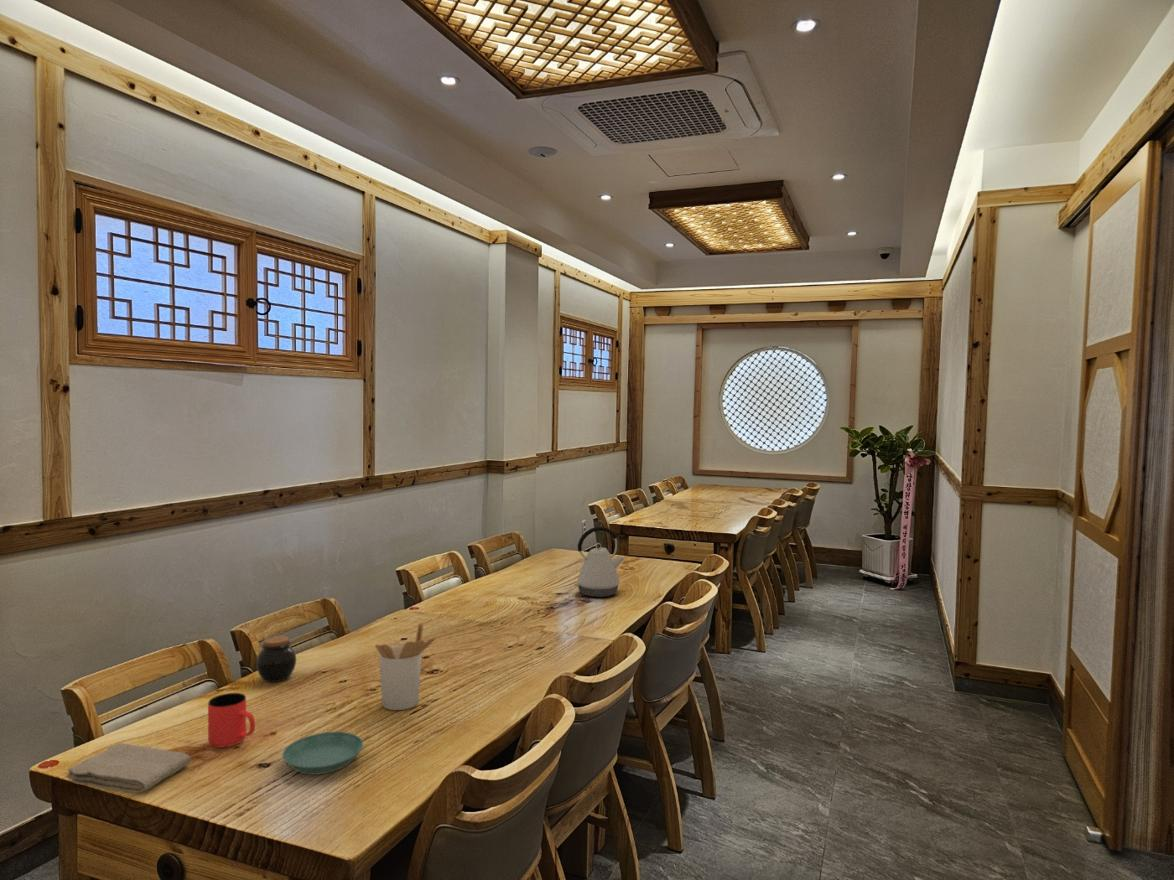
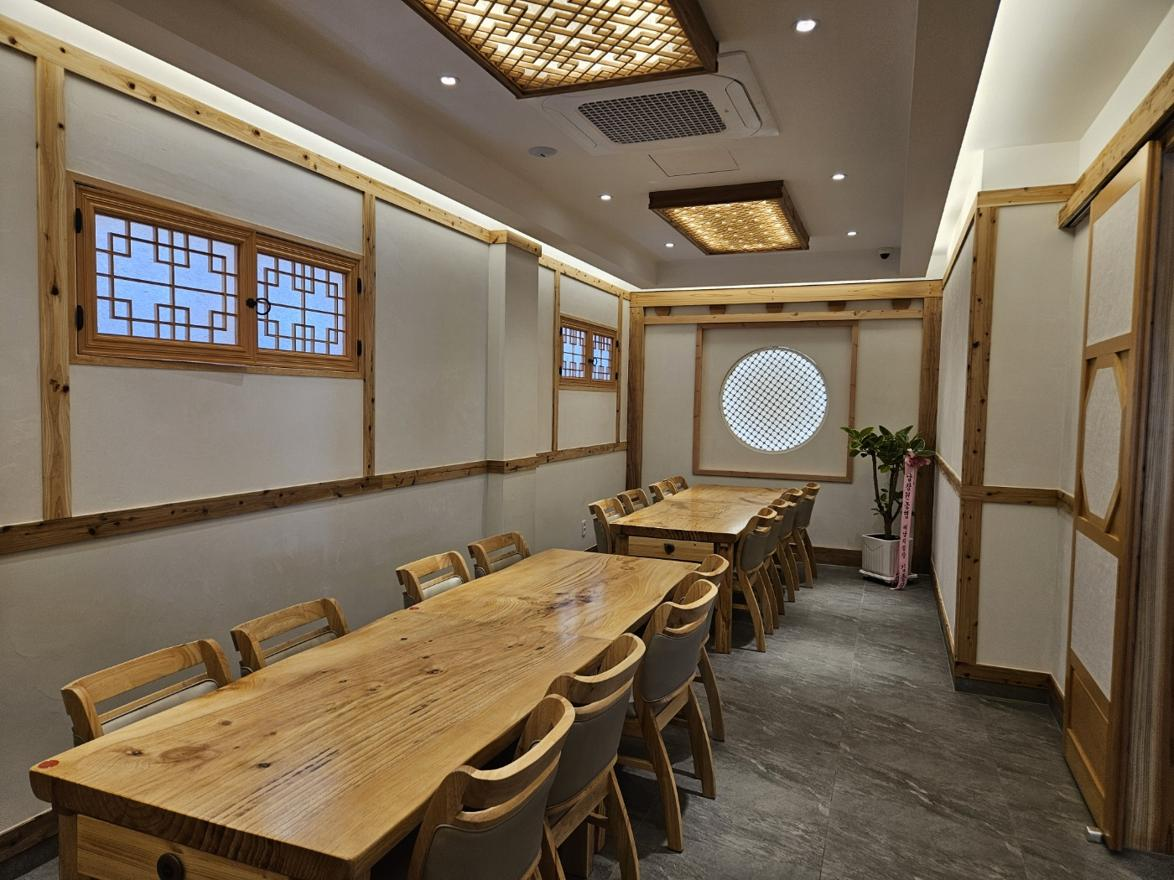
- kettle (600, 559)
- jar (276, 658)
- cup (233, 721)
- saucer (323, 754)
- washcloth (129, 765)
- utensil holder (406, 667)
